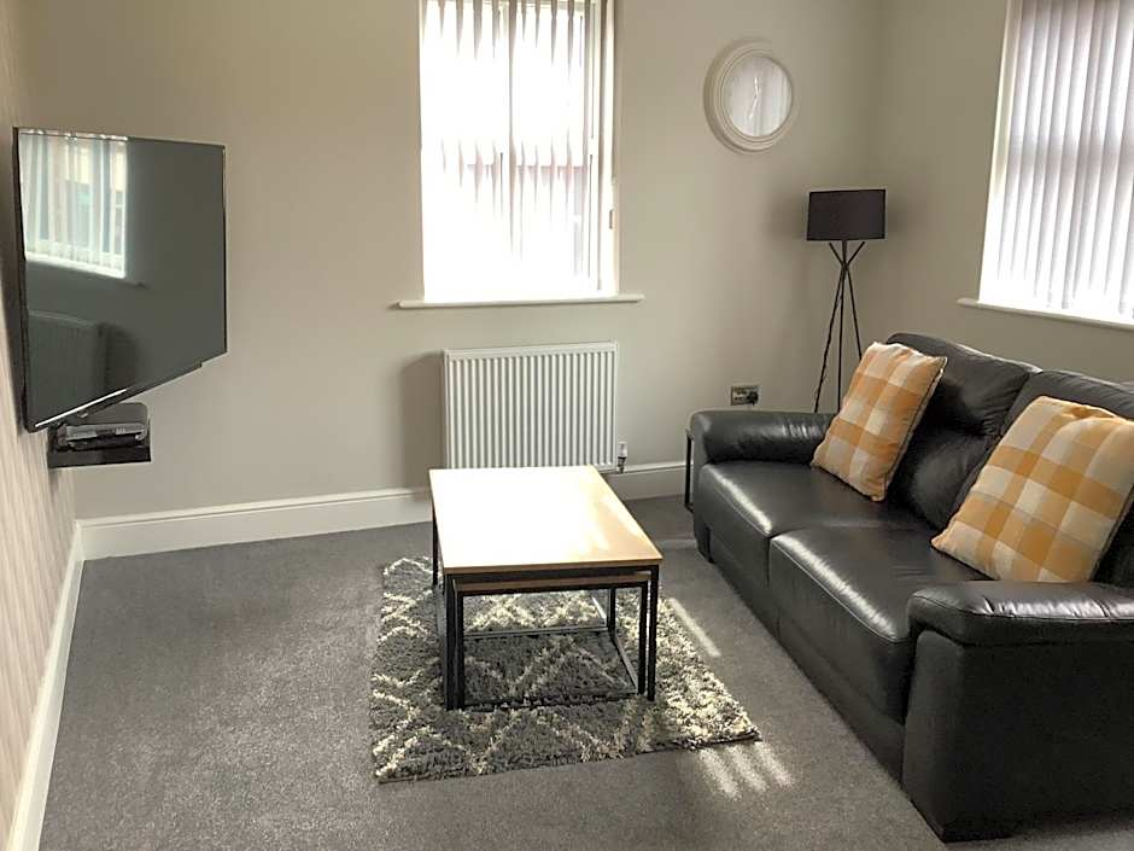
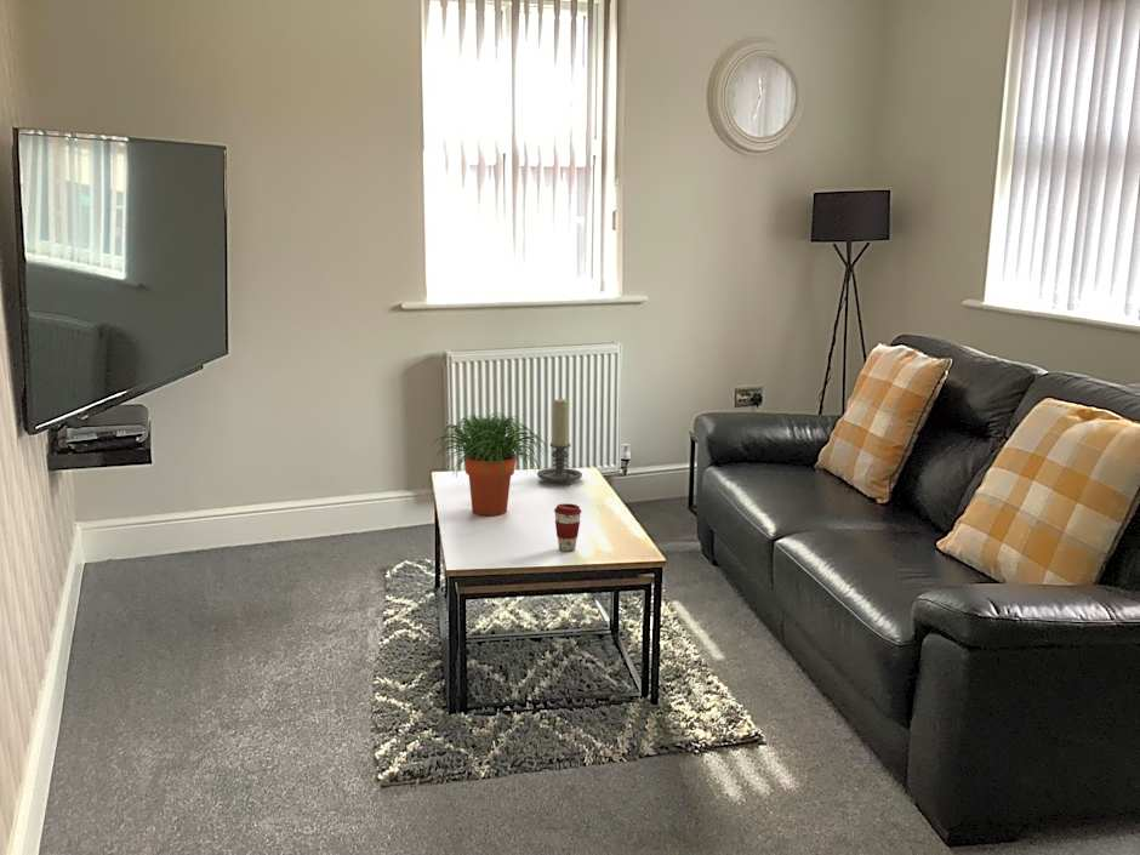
+ coffee cup (566, 526)
+ candle holder (562, 440)
+ potted plant (490, 462)
